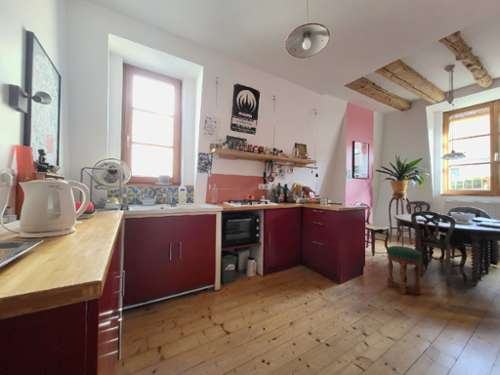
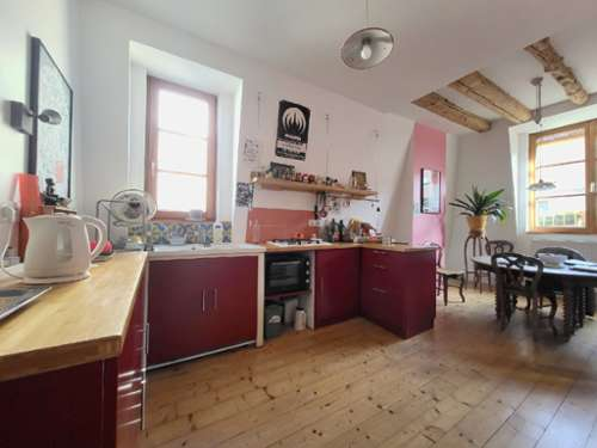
- stool (403, 268)
